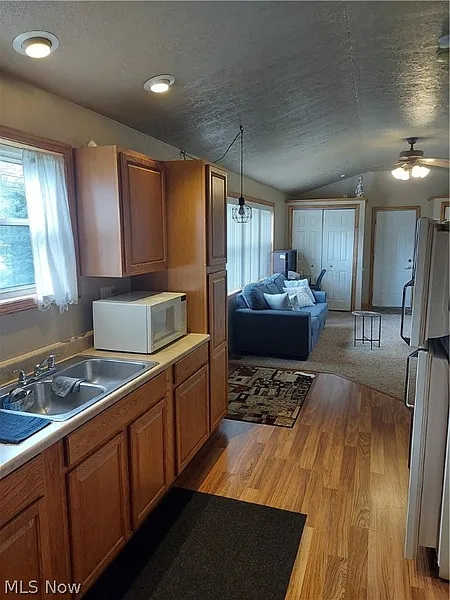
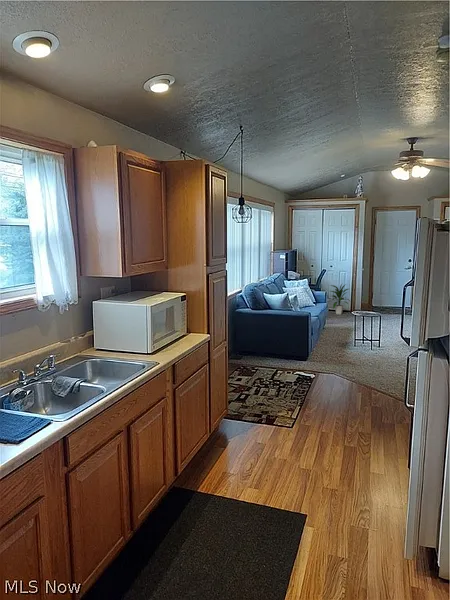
+ indoor plant (338, 298)
